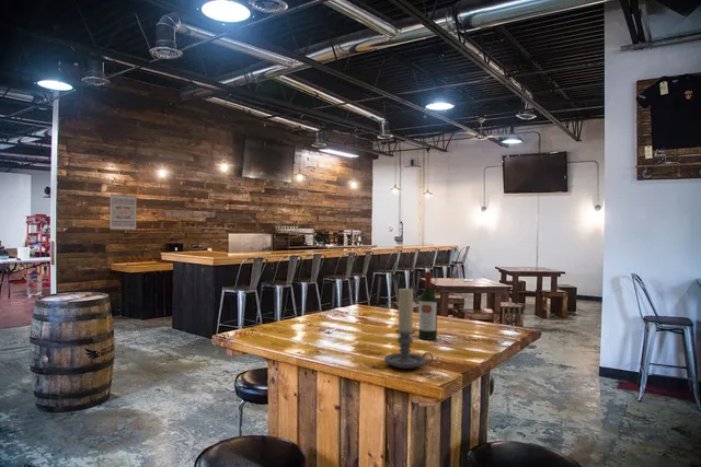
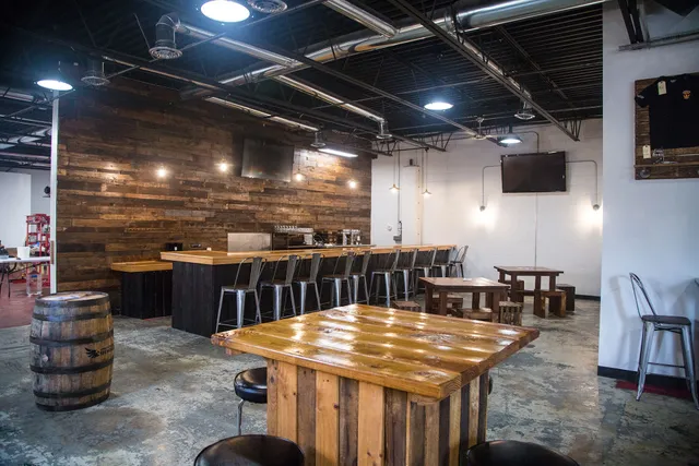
- candle holder (409, 326)
- wine bottle (427, 304)
- wall art (123, 212)
